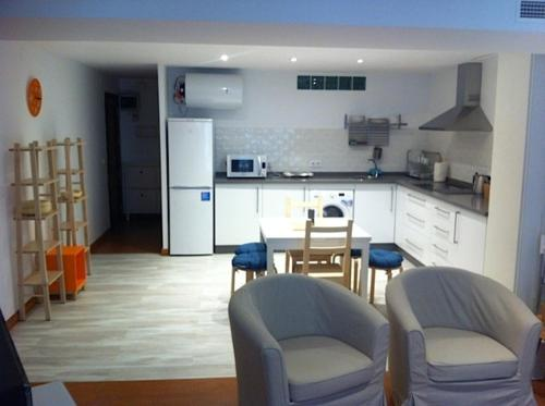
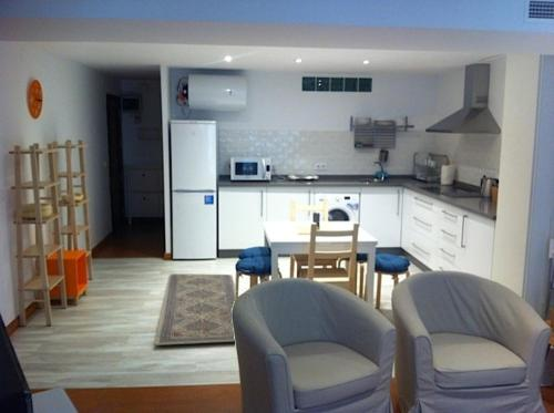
+ rug (201, 295)
